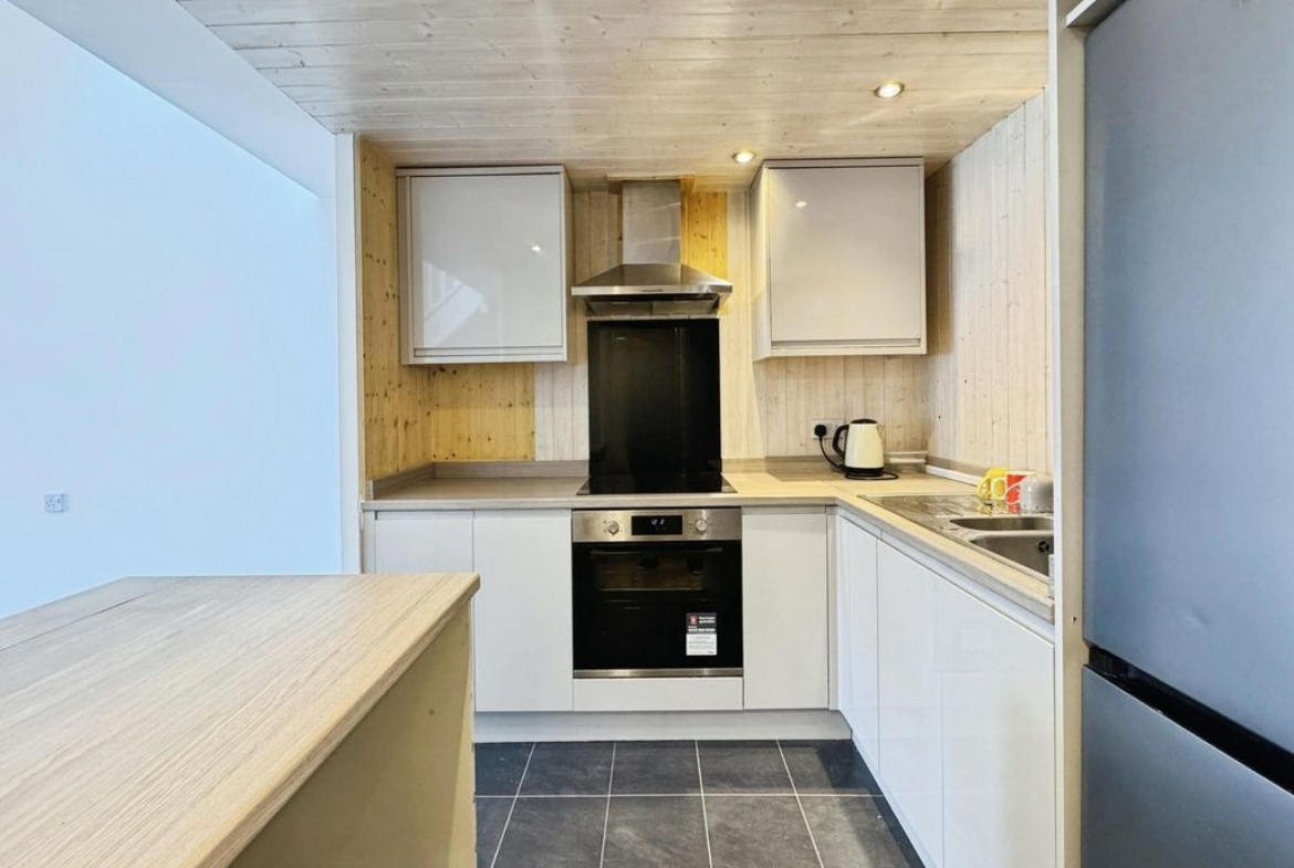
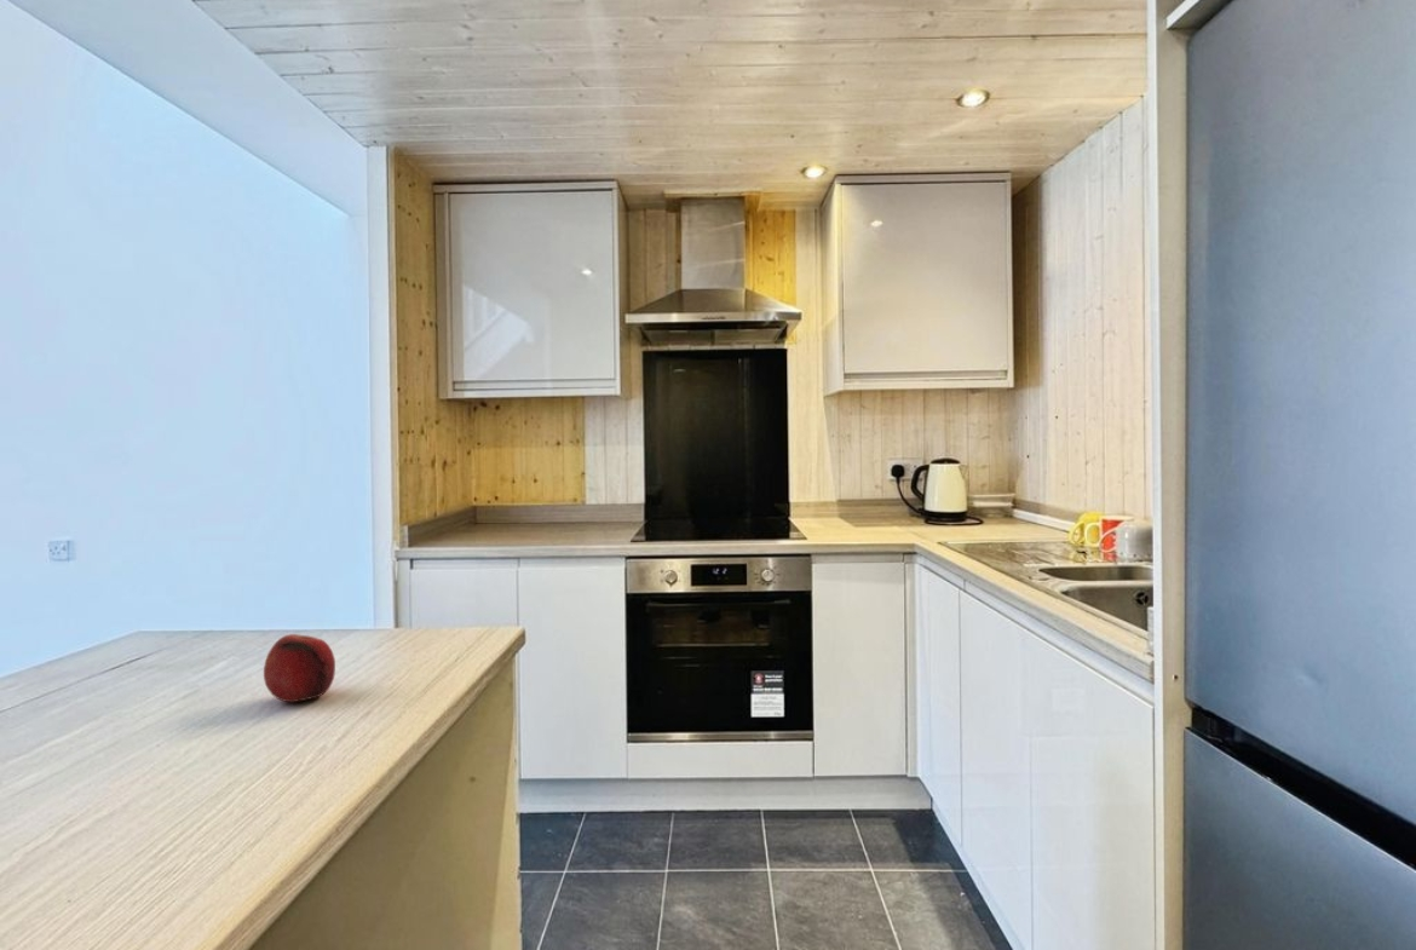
+ fruit (299, 666)
